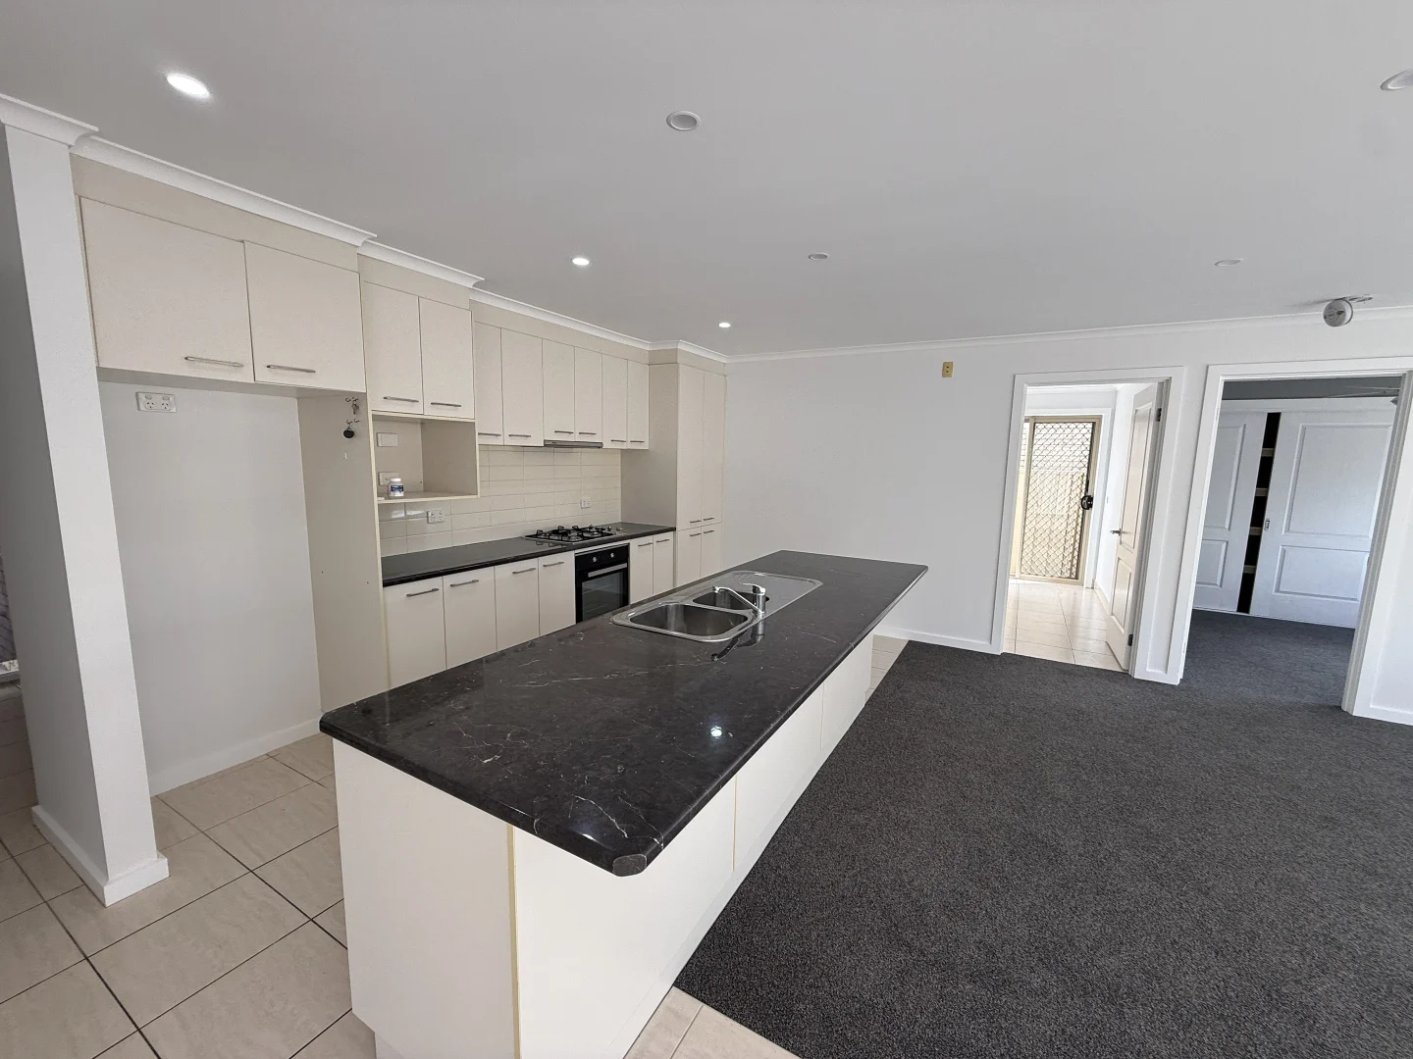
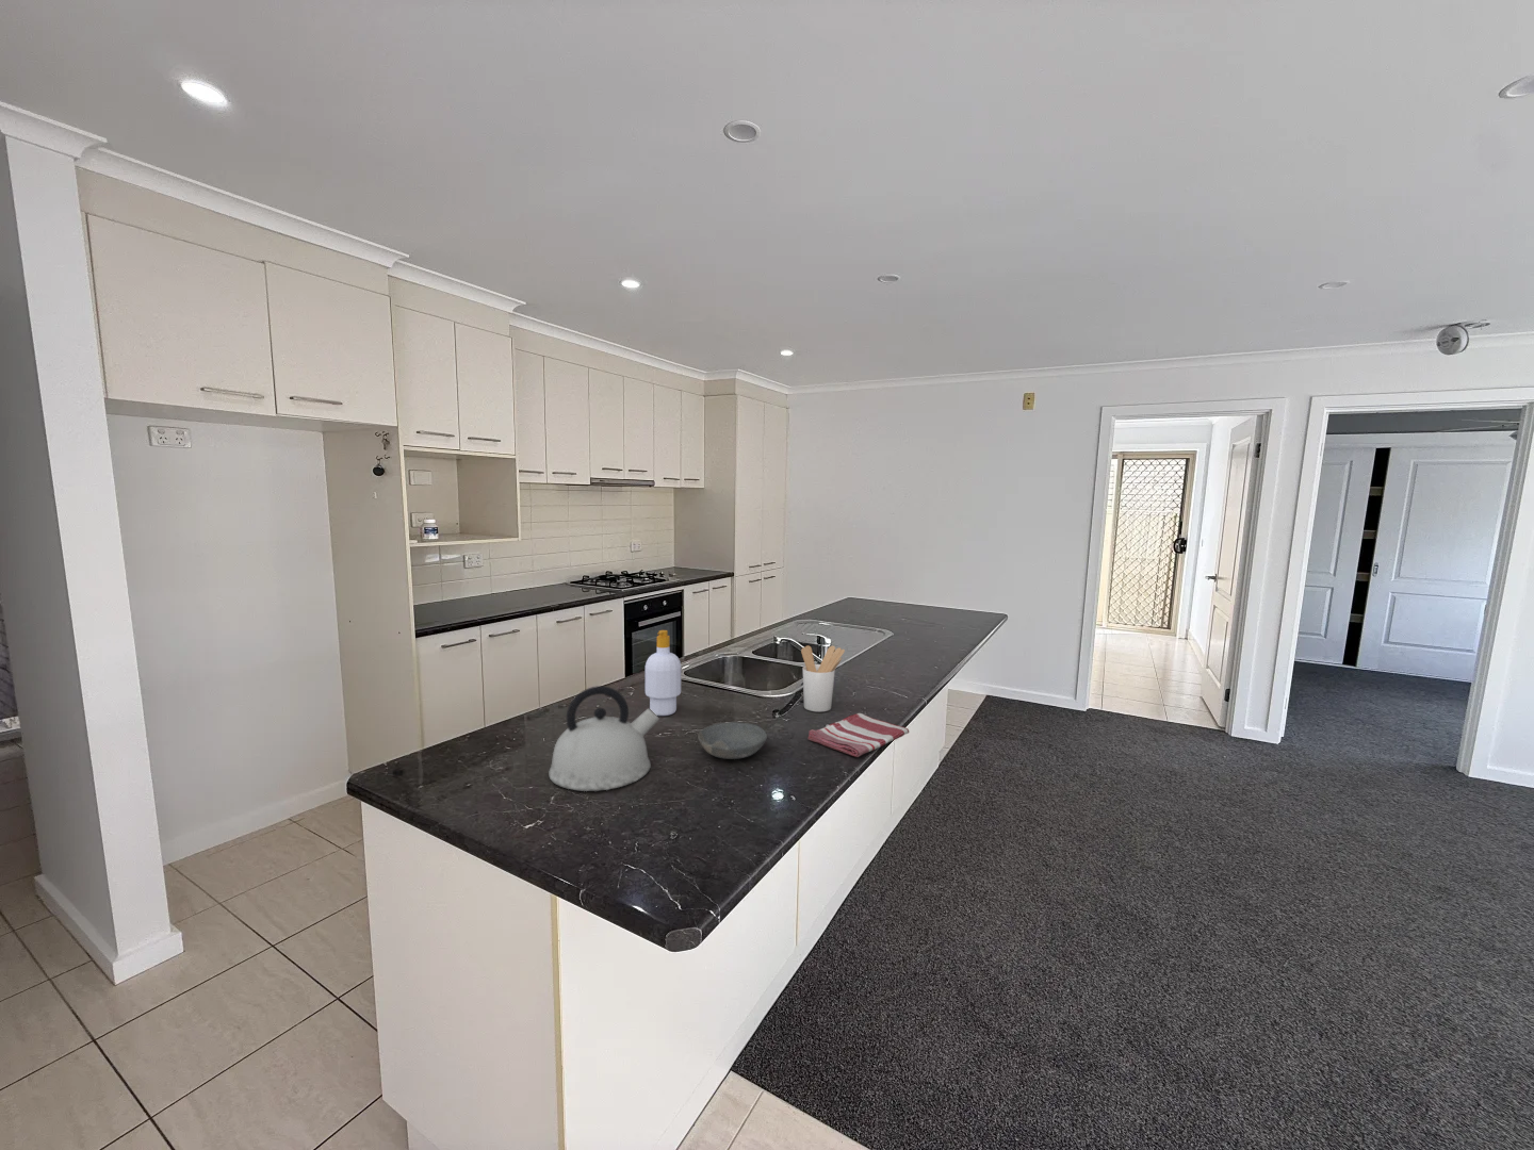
+ kettle (605, 727)
+ dish towel (859, 732)
+ utensil holder (824, 676)
+ bowl (732, 743)
+ soap bottle (663, 672)
